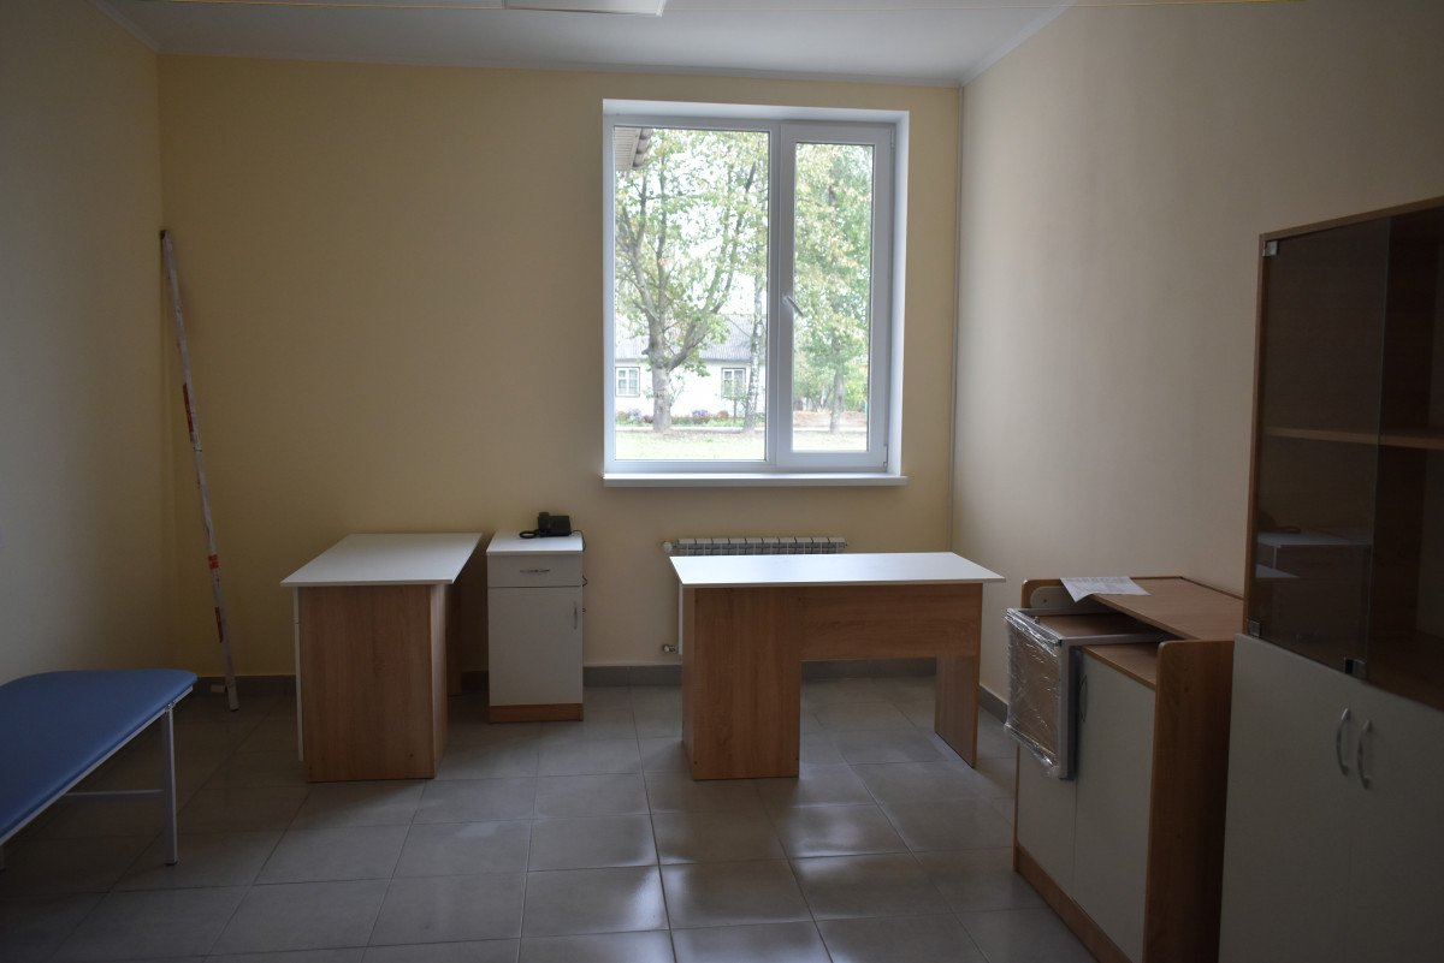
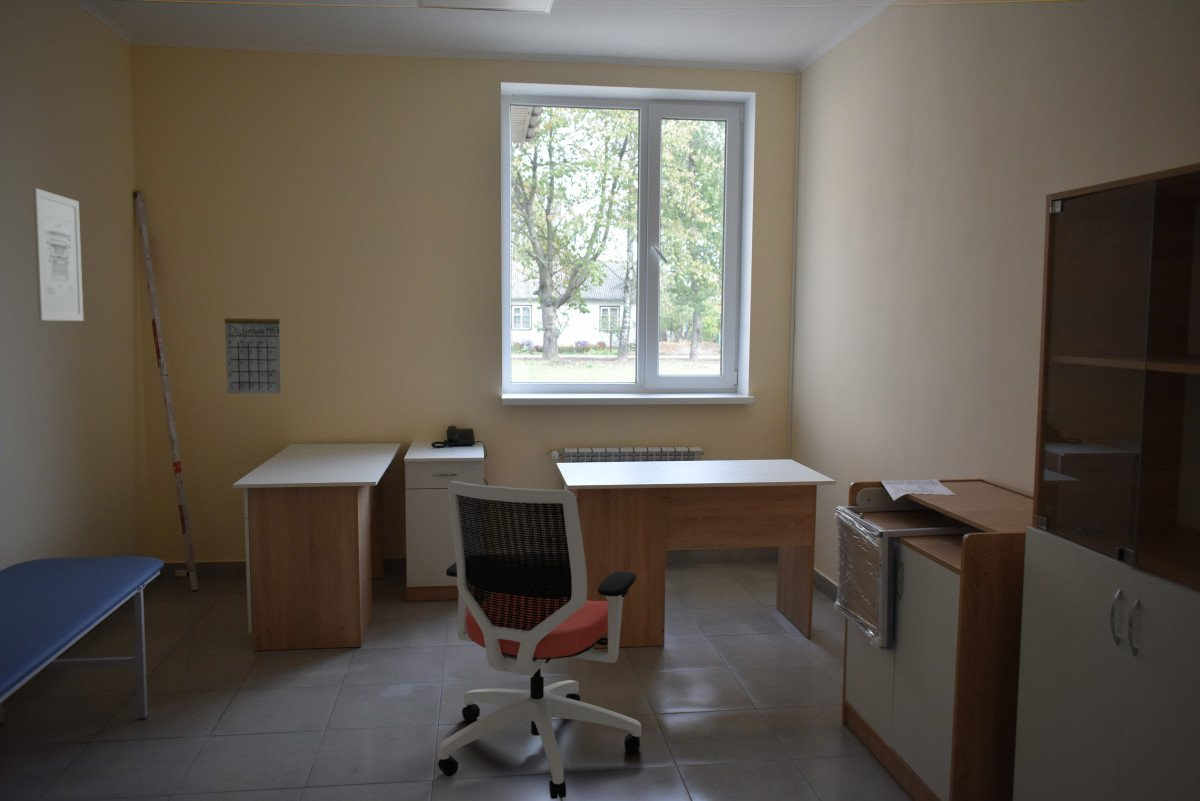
+ office chair (541, 609)
+ calendar (253, 347)
+ wall art (59, 258)
